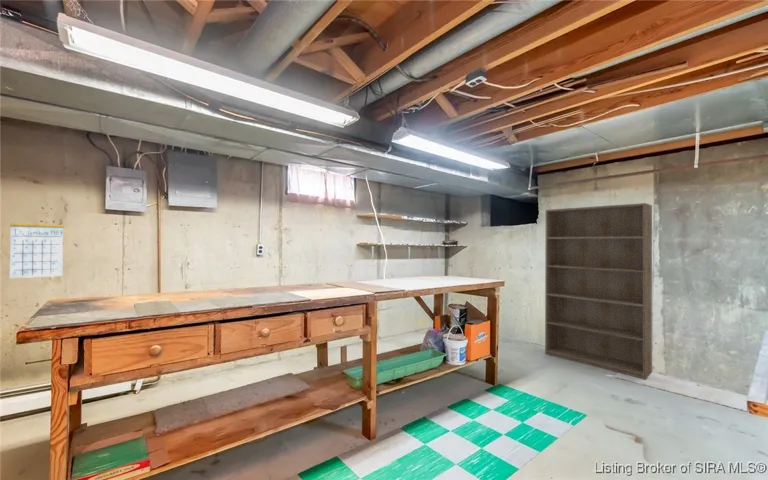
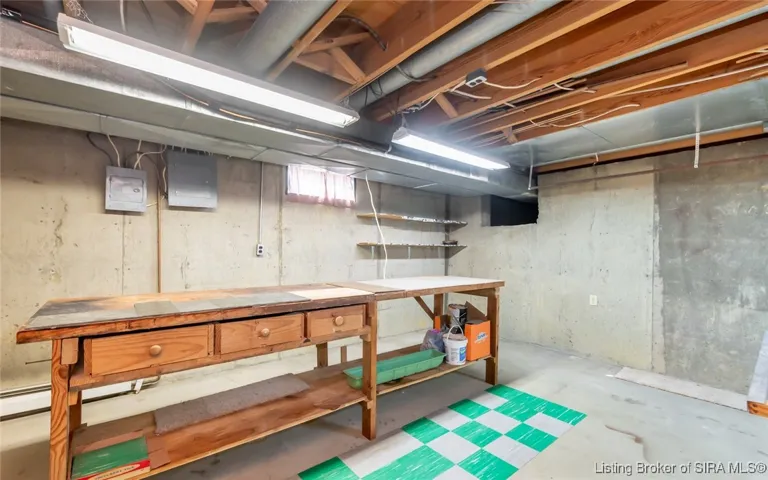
- calendar (37, 244)
- bookshelf (594, 285)
